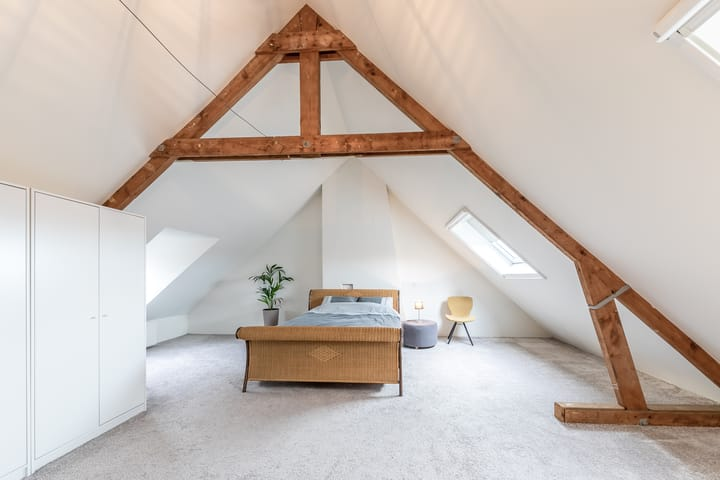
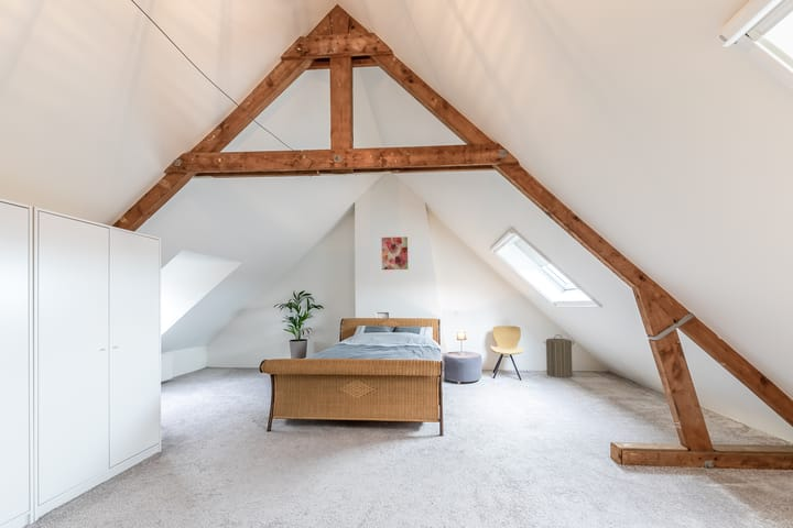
+ laundry hamper (558, 354)
+ wall art (394, 253)
